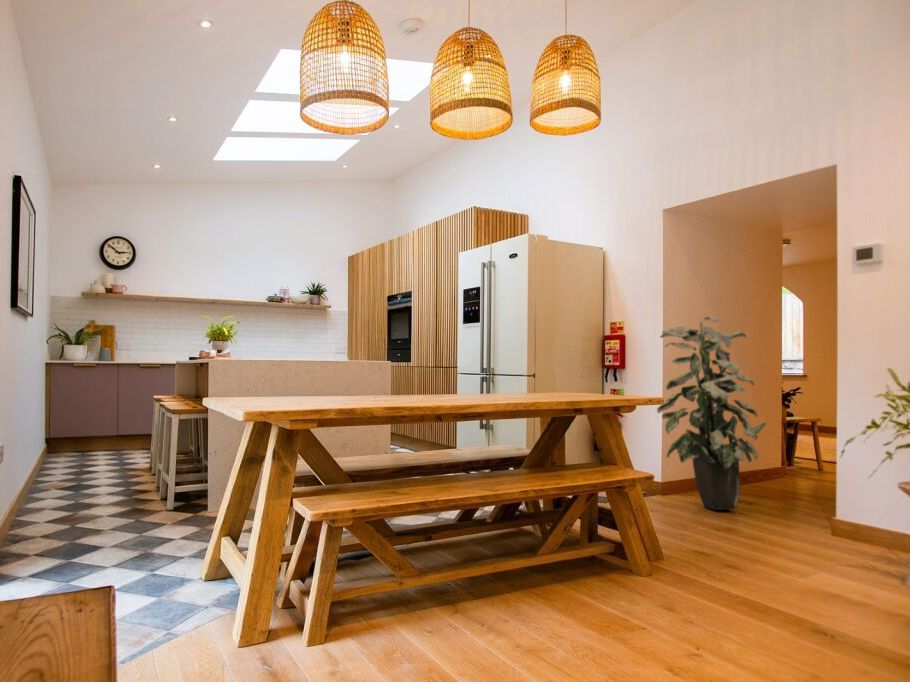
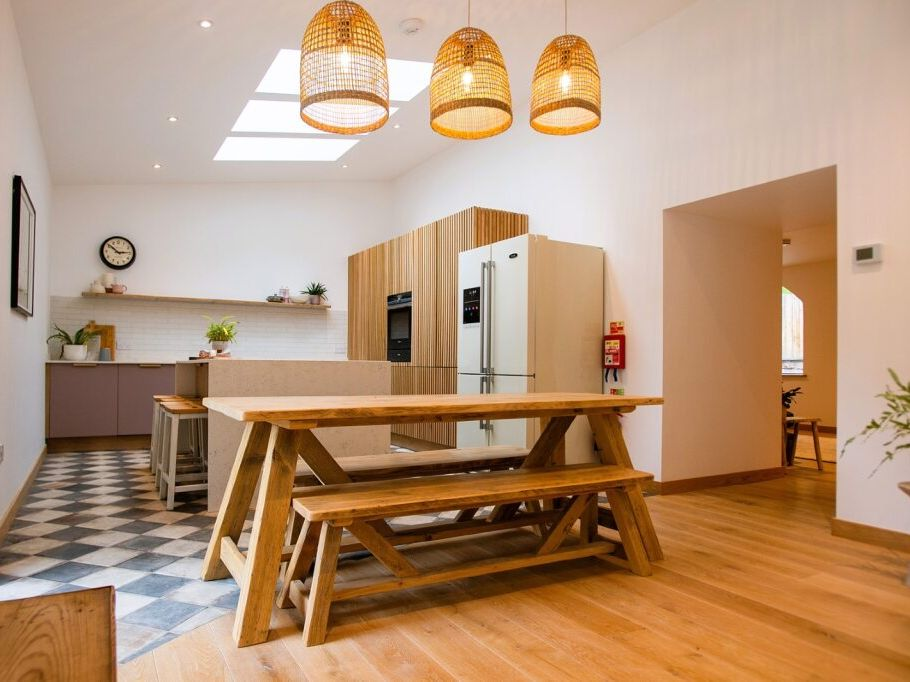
- indoor plant (708, 412)
